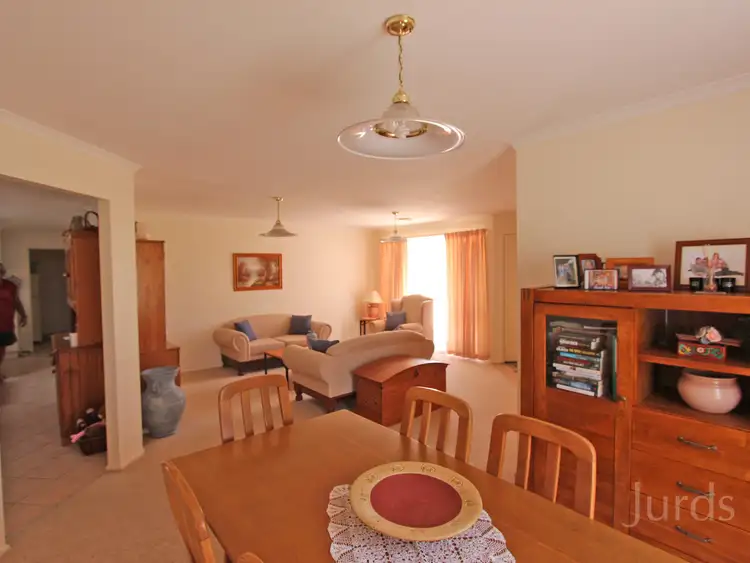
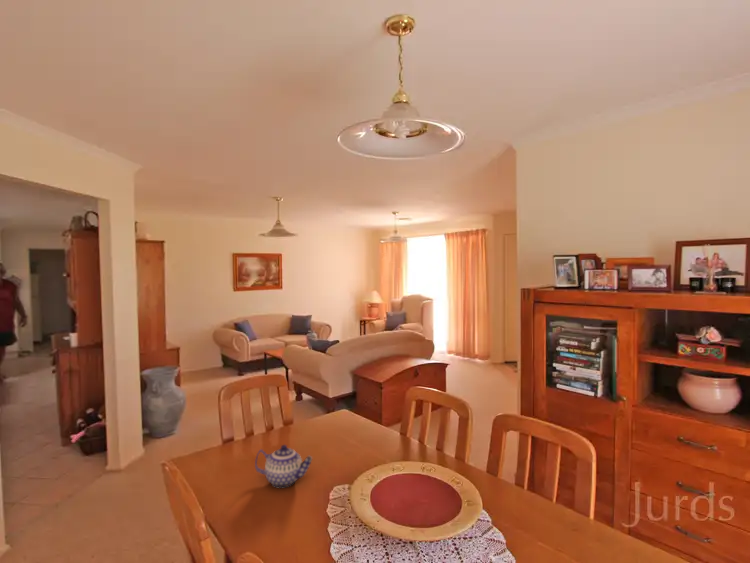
+ teapot (283, 463)
